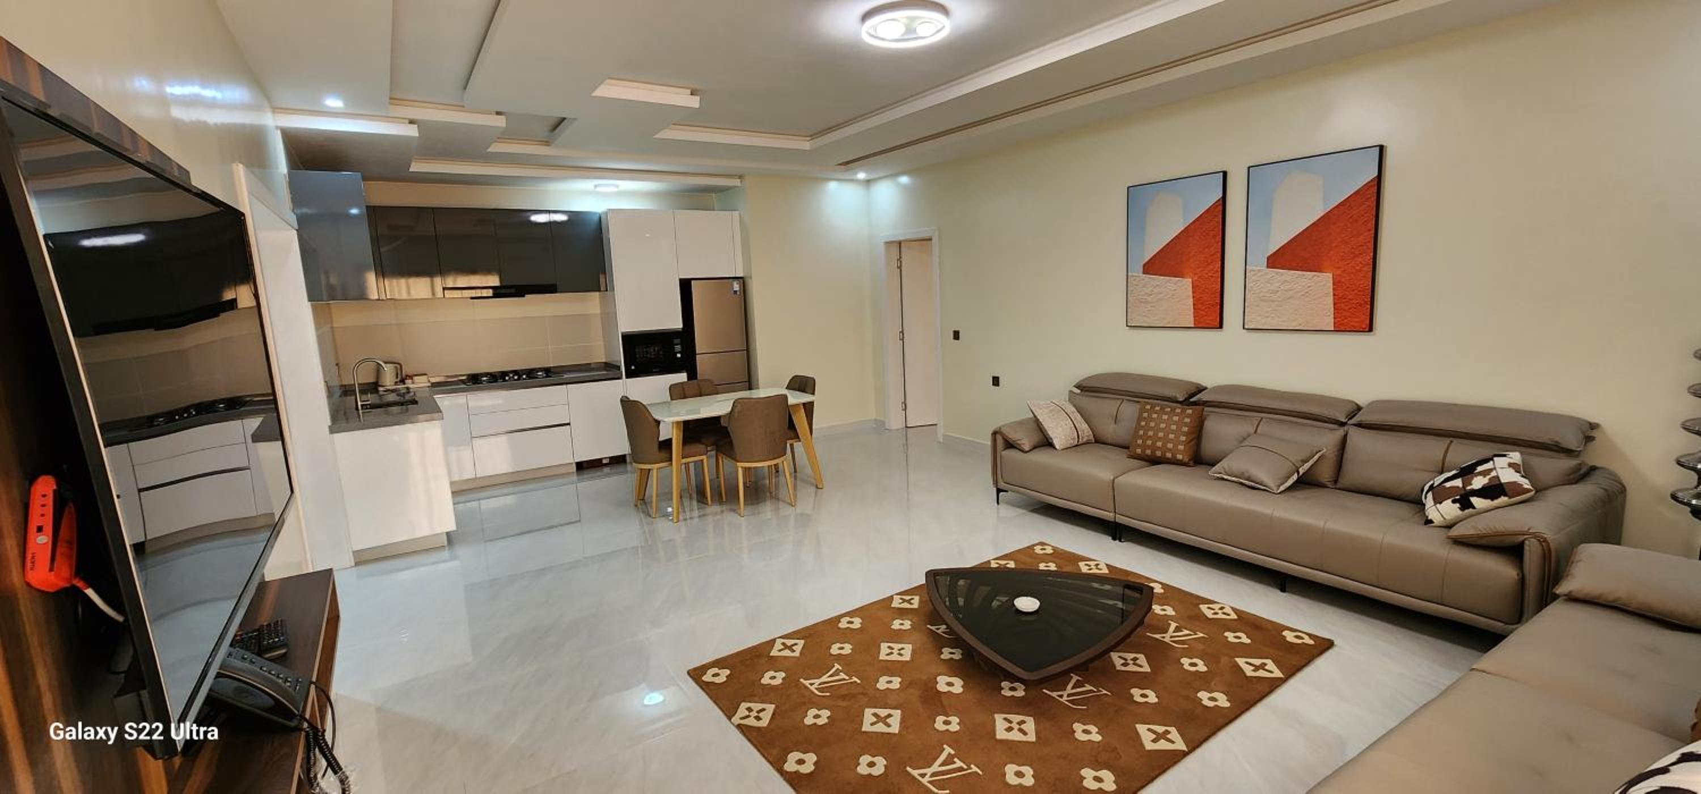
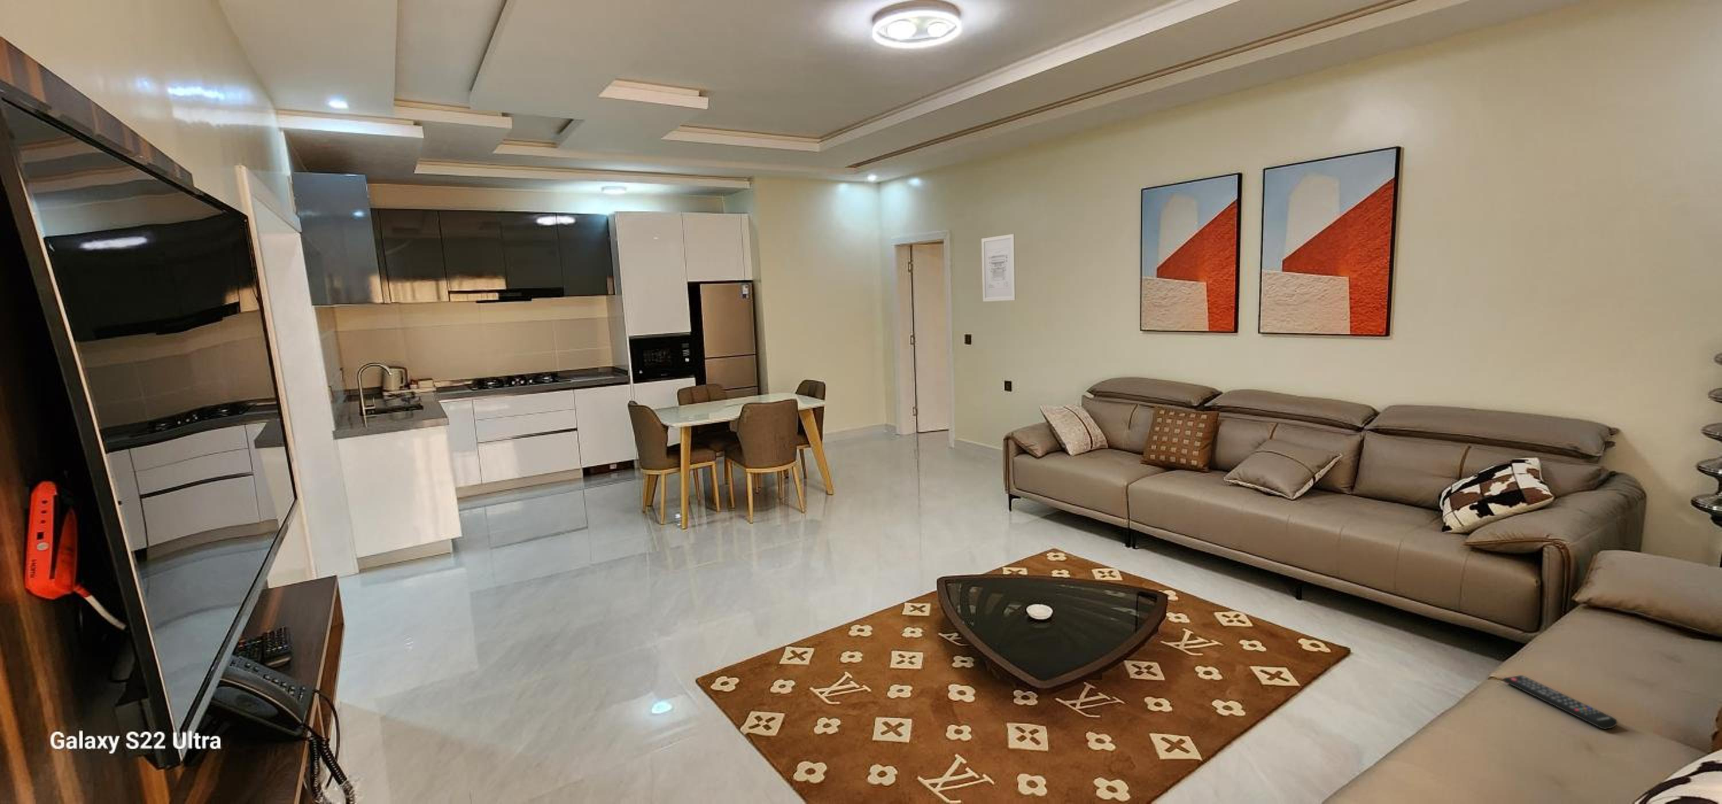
+ wall art (998, 269)
+ remote control (1556, 700)
